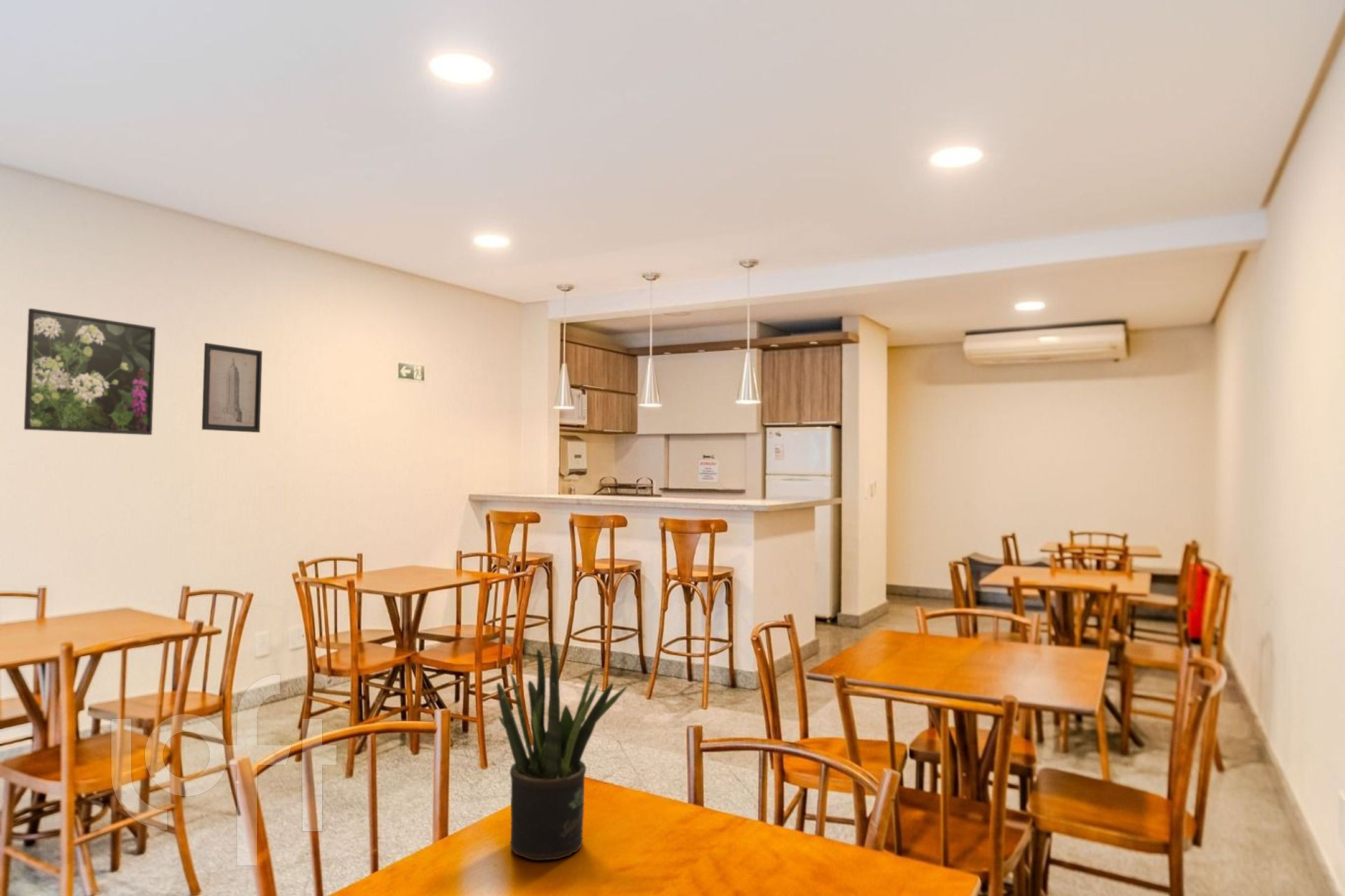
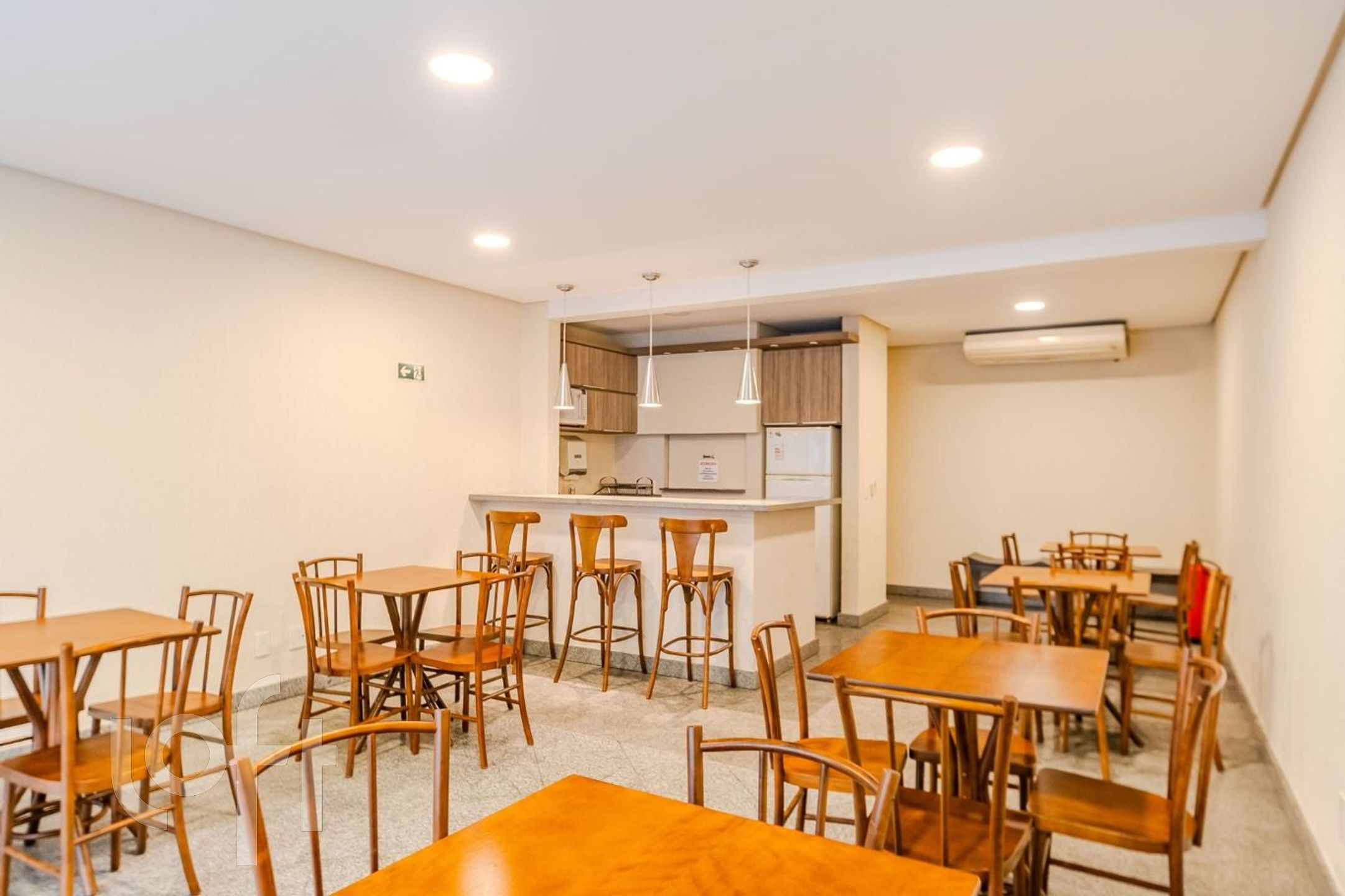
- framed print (93, 375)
- wall art (233, 389)
- potted plant (559, 746)
